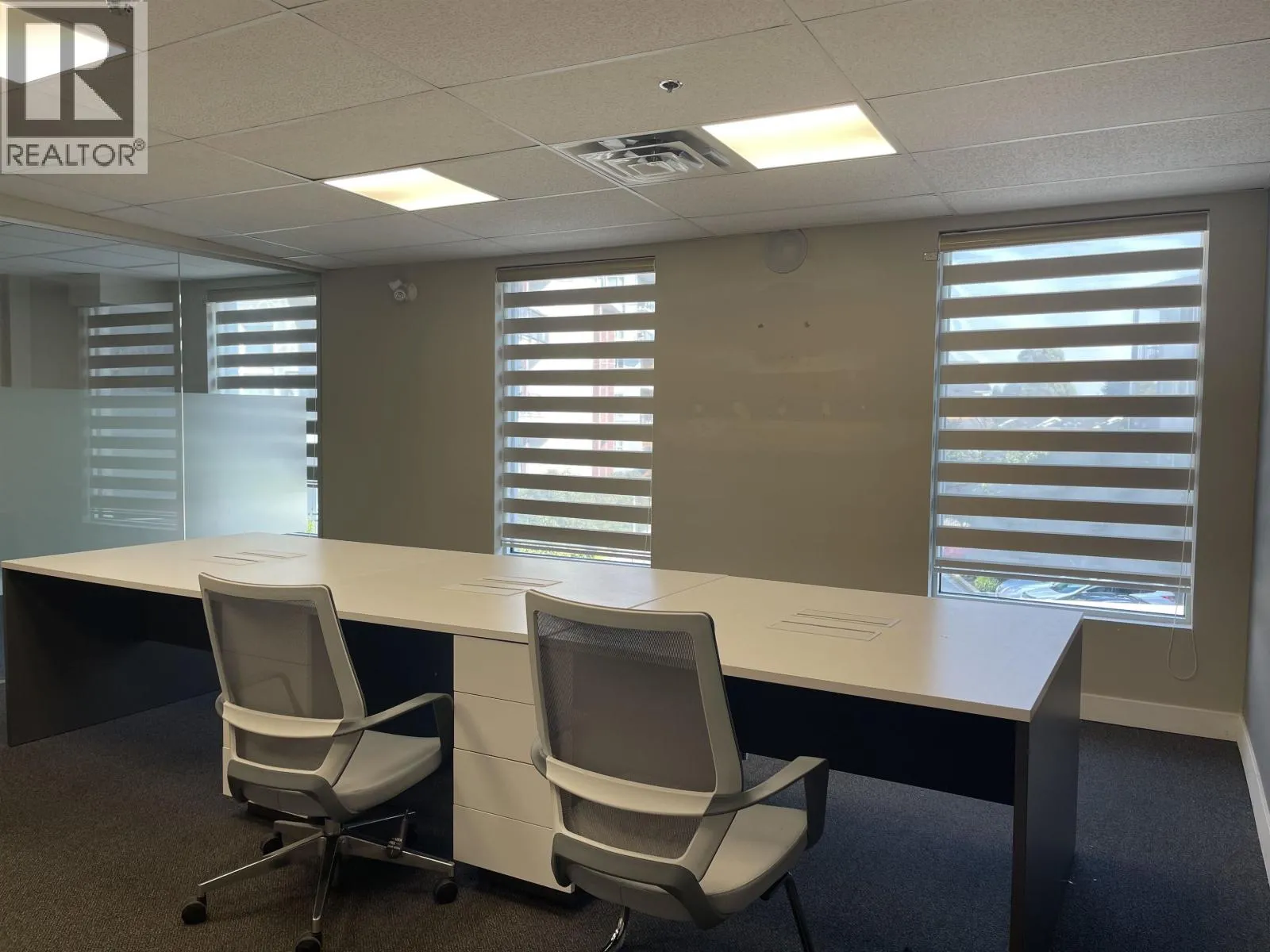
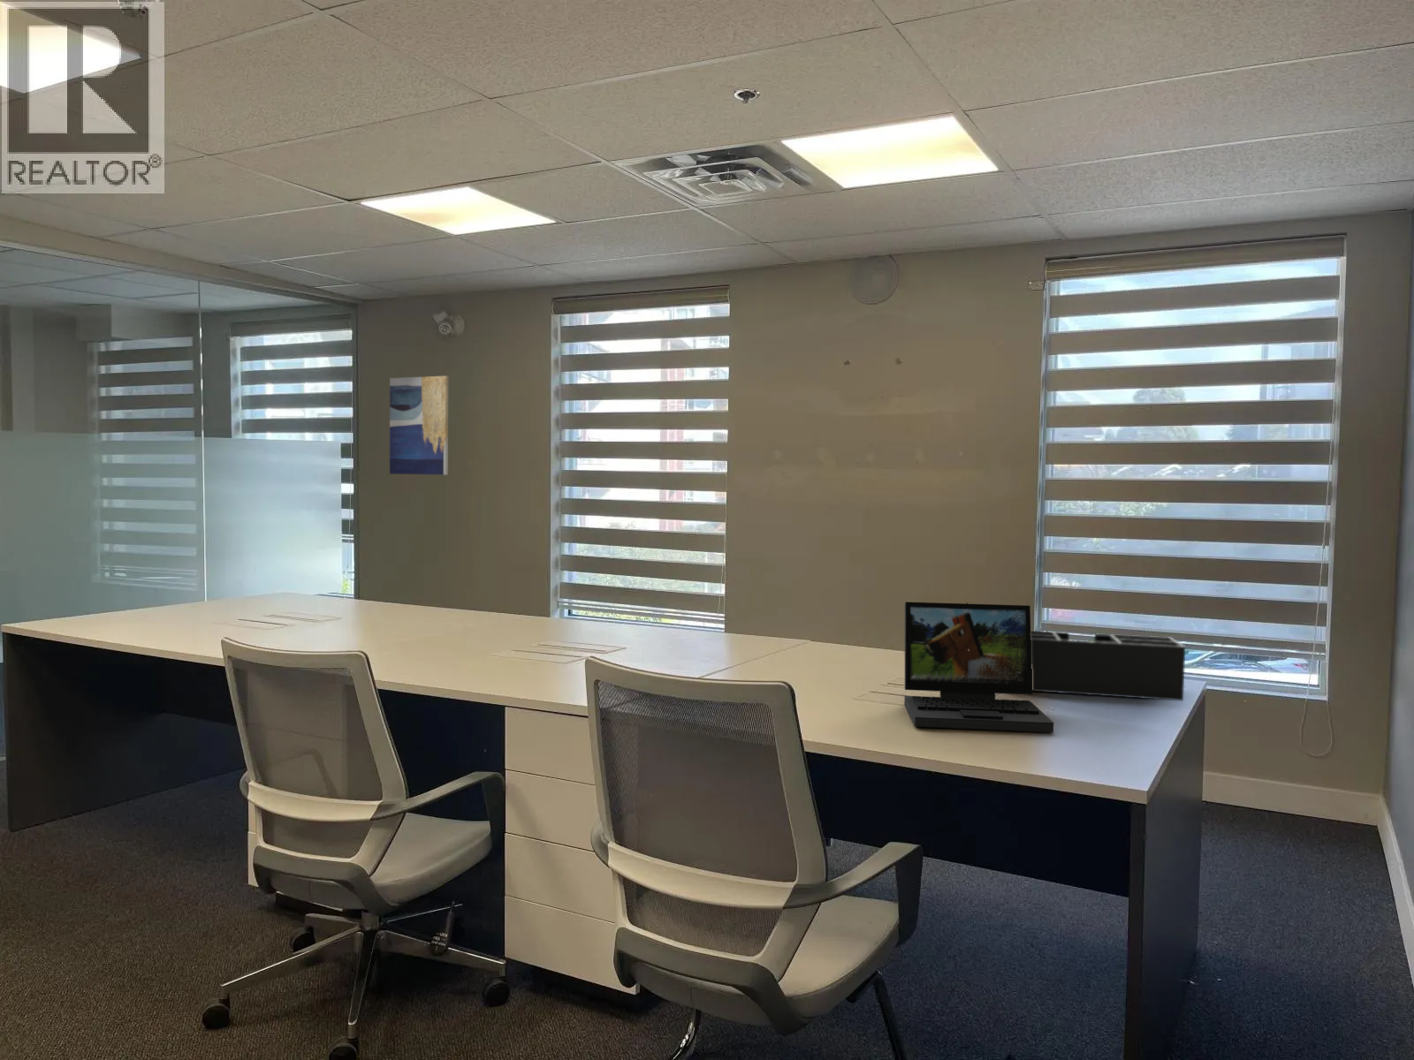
+ desk organizer (1084, 662)
+ laptop (974, 661)
+ wall art (418, 425)
